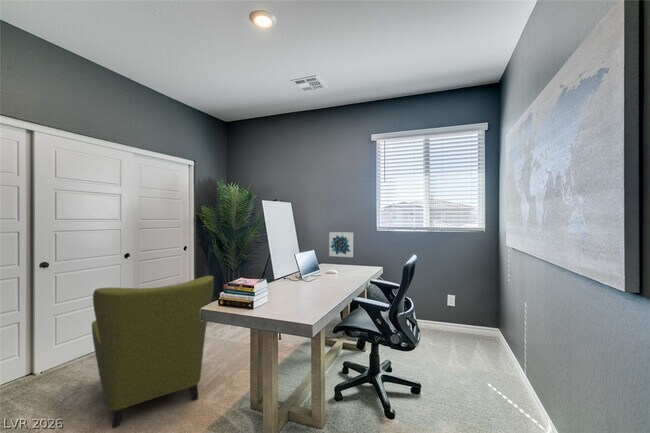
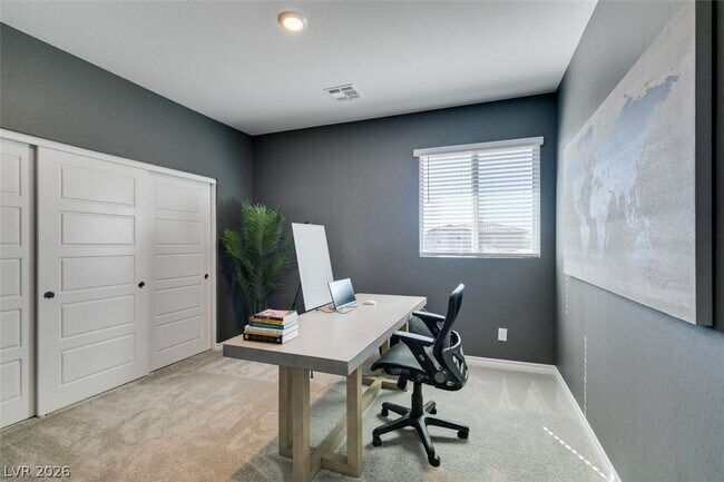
- armchair (154, 336)
- wall art (341, 244)
